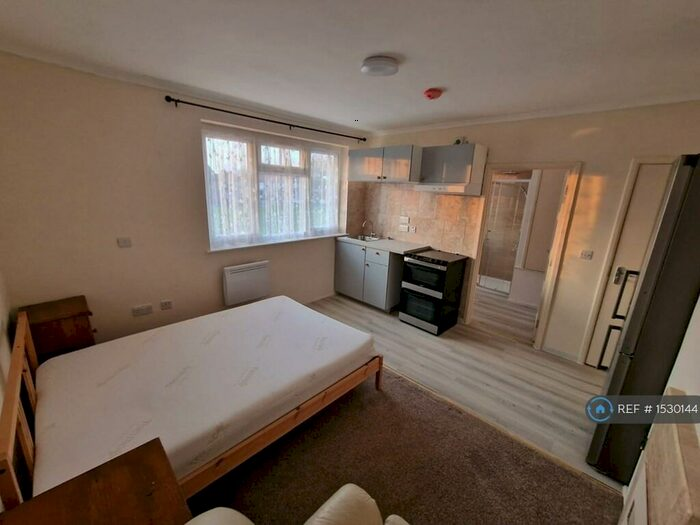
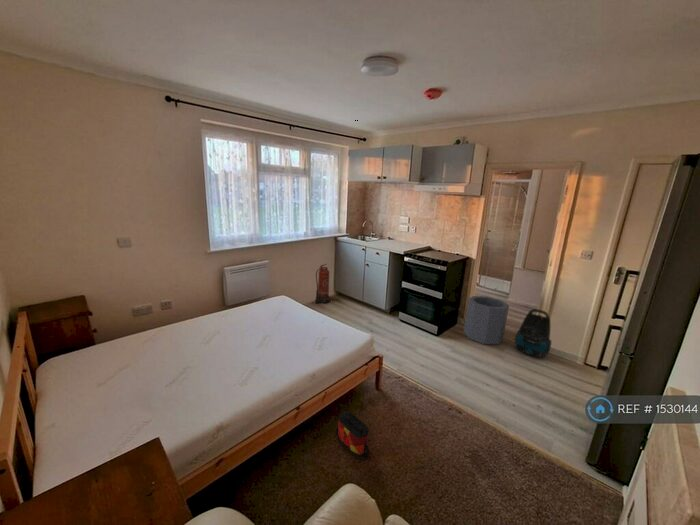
+ trash can (485, 319)
+ fire extinguisher (322, 283)
+ bag (353, 433)
+ vacuum cleaner (533, 332)
